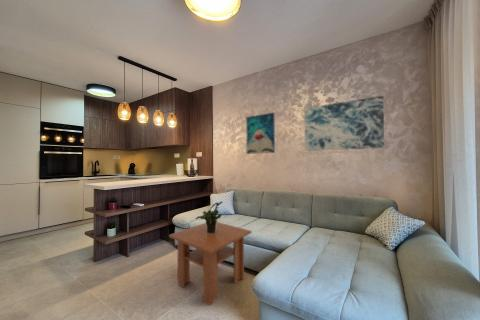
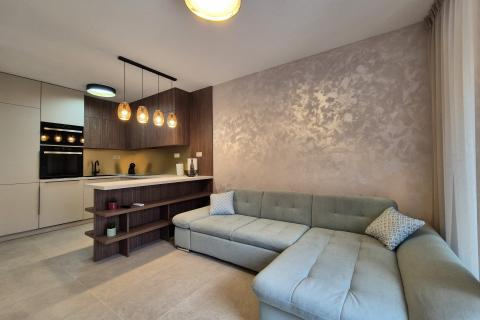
- potted plant (211, 216)
- coffee table (211, 257)
- wall art (340, 126)
- wall art (260, 134)
